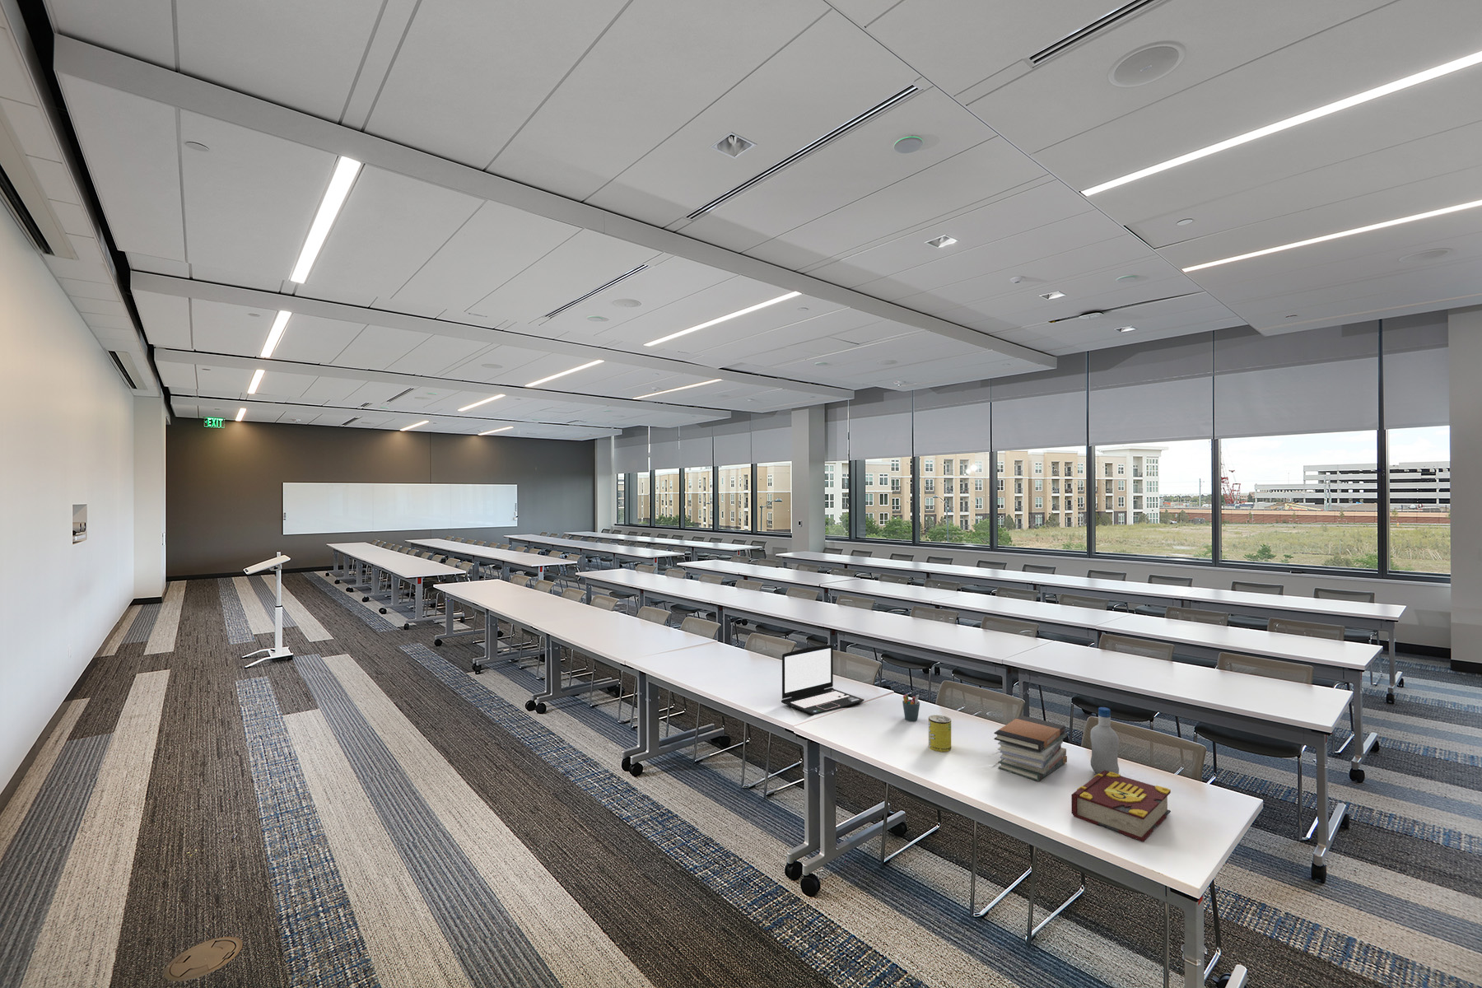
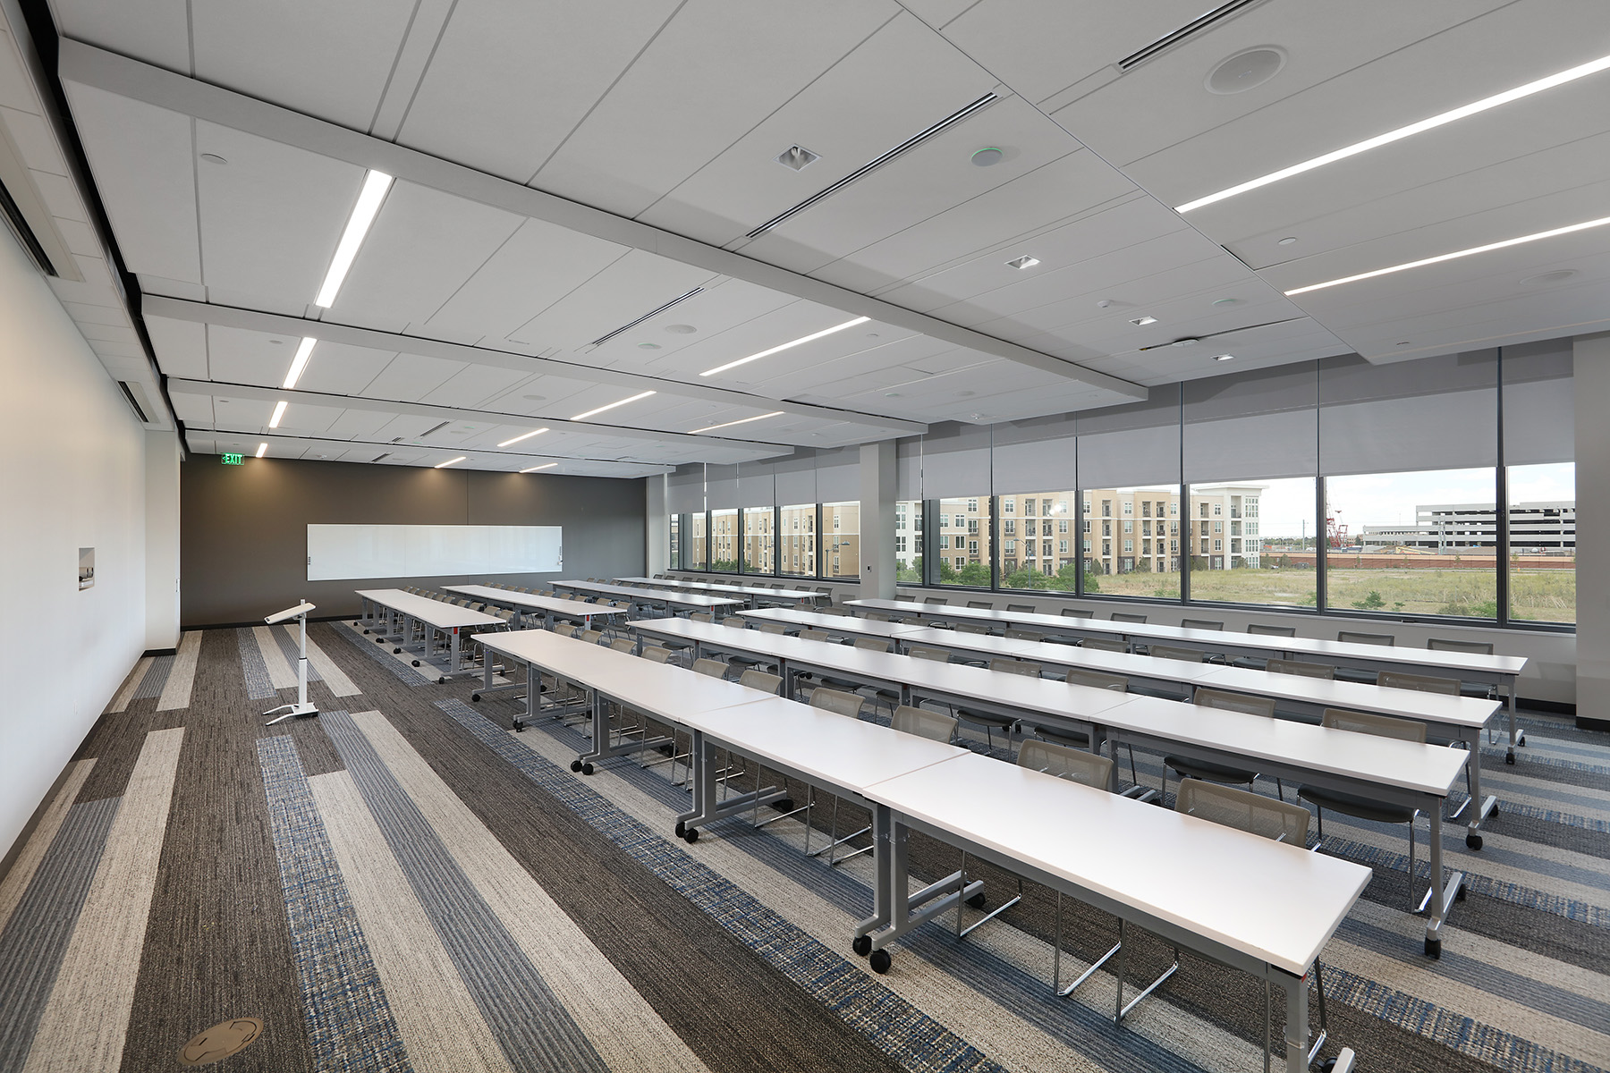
- bottle (1104, 741)
- laptop (824, 678)
- pen holder (911, 706)
- book stack (1031, 747)
- book (1119, 802)
- beverage can (939, 733)
